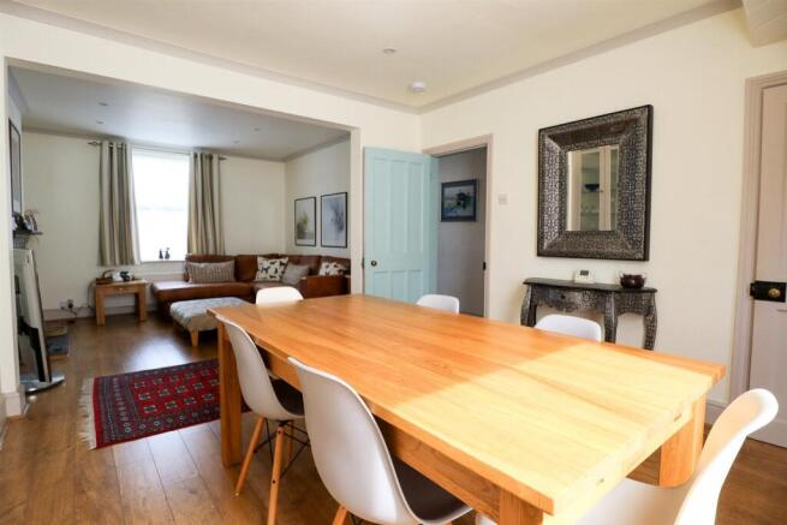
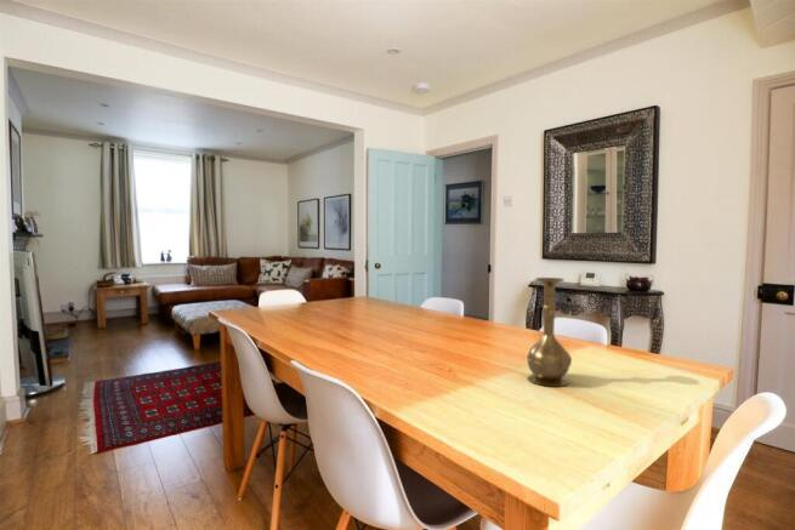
+ vase (549, 329)
